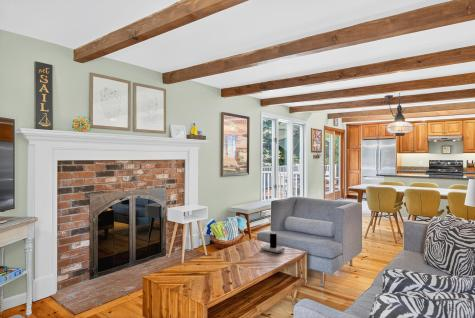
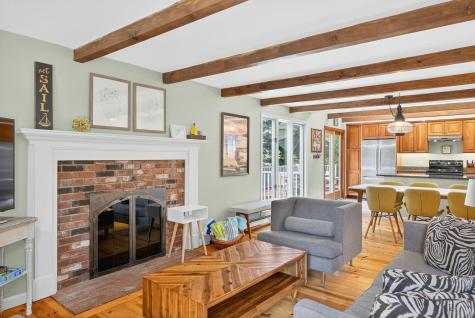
- speaker (272, 241)
